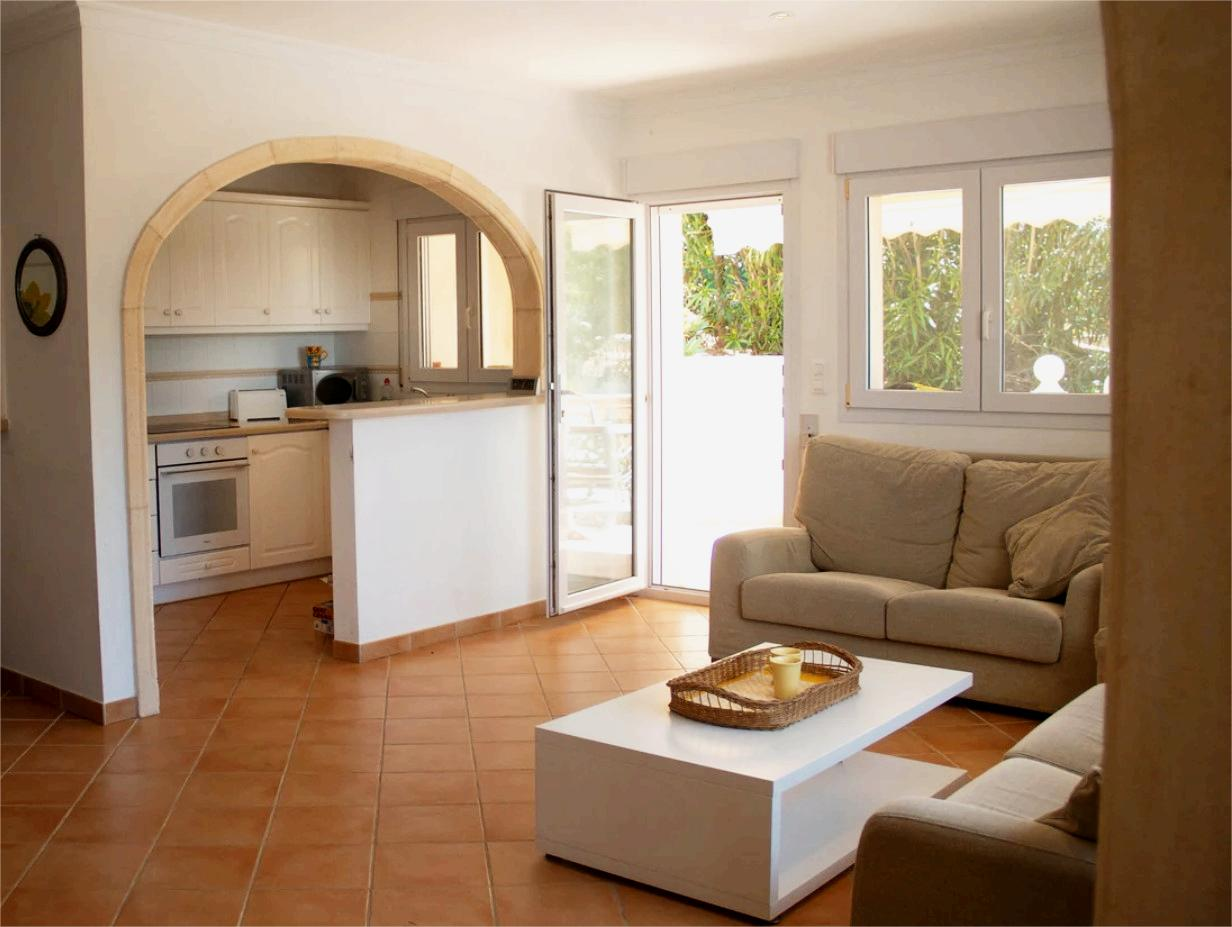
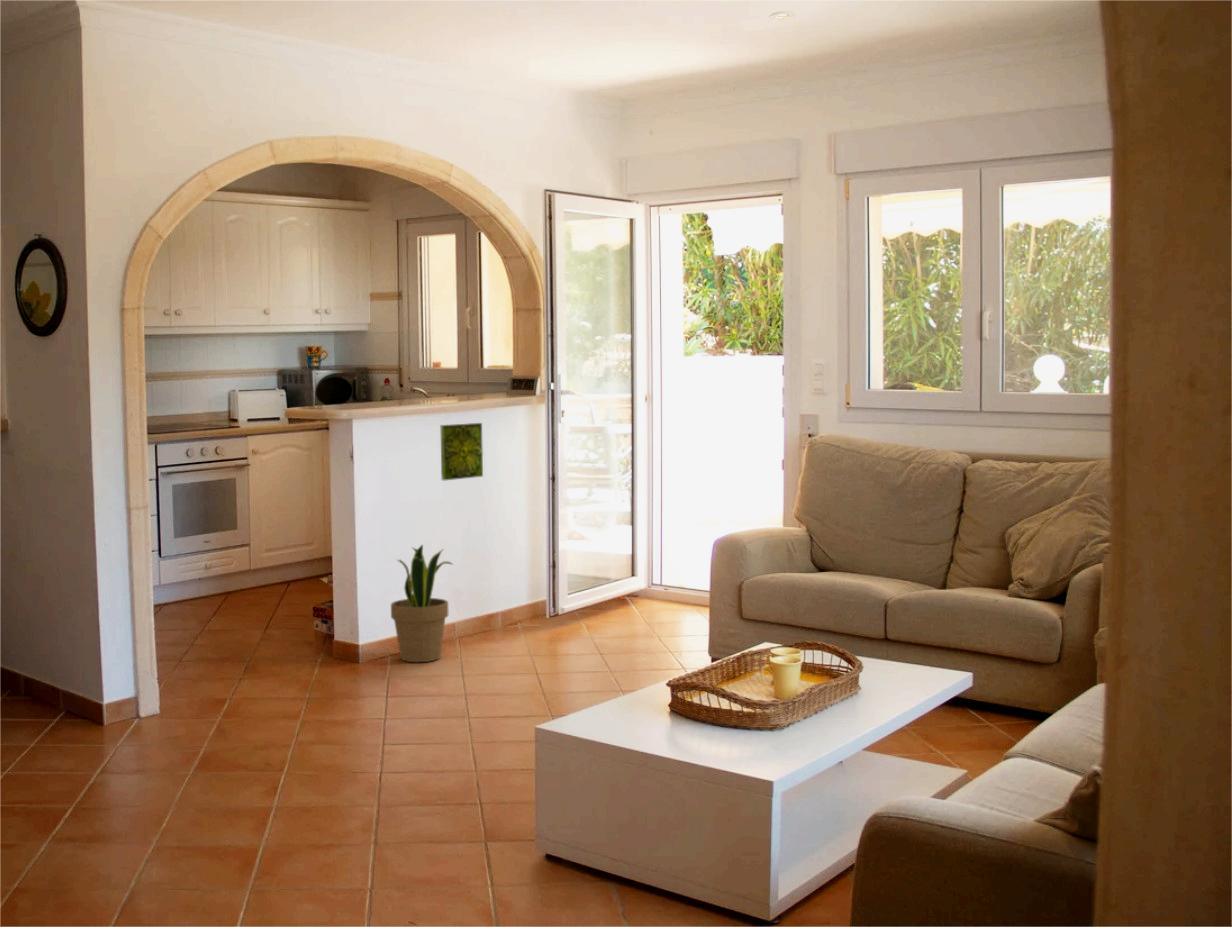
+ decorative tile (462, 451)
+ potted plant (424, 600)
